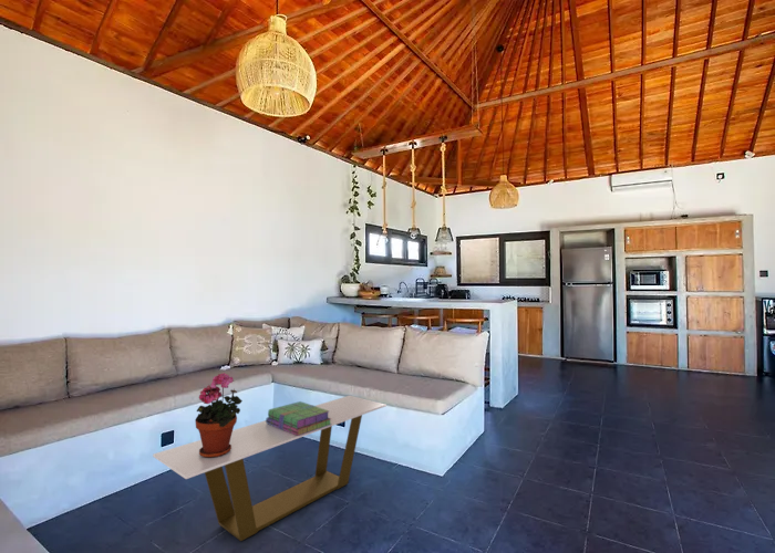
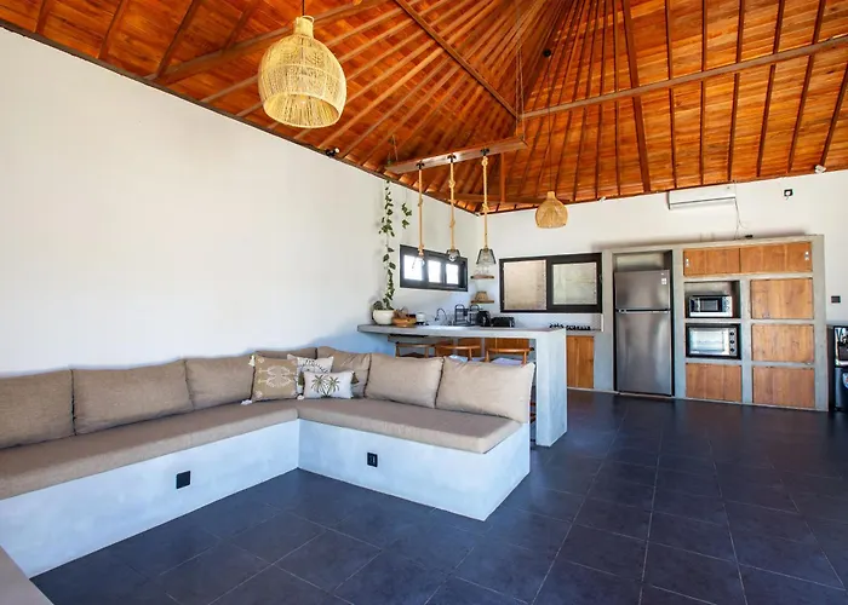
- potted plant (217, 411)
- stack of books (298, 416)
- coffee table (281, 444)
